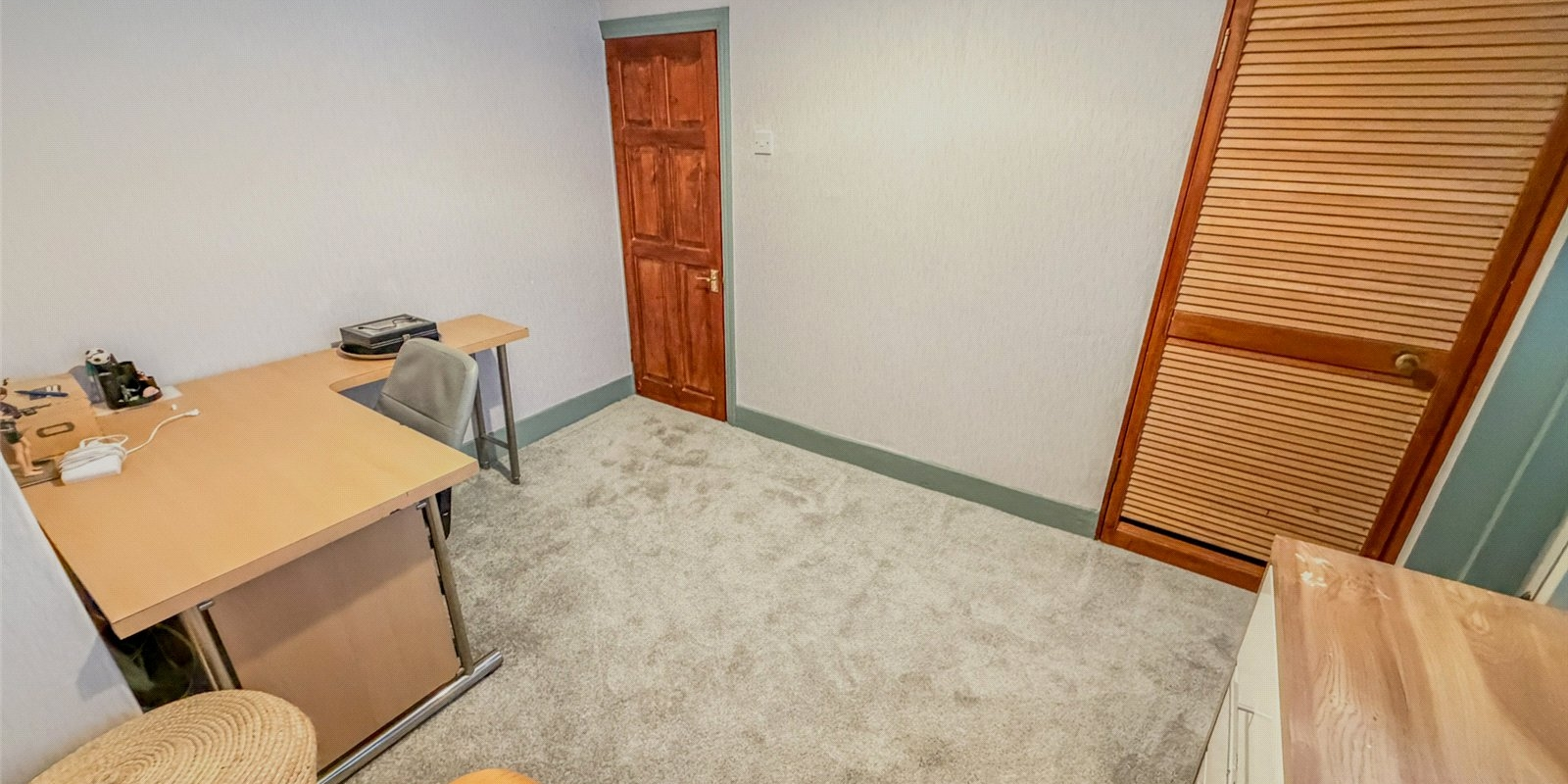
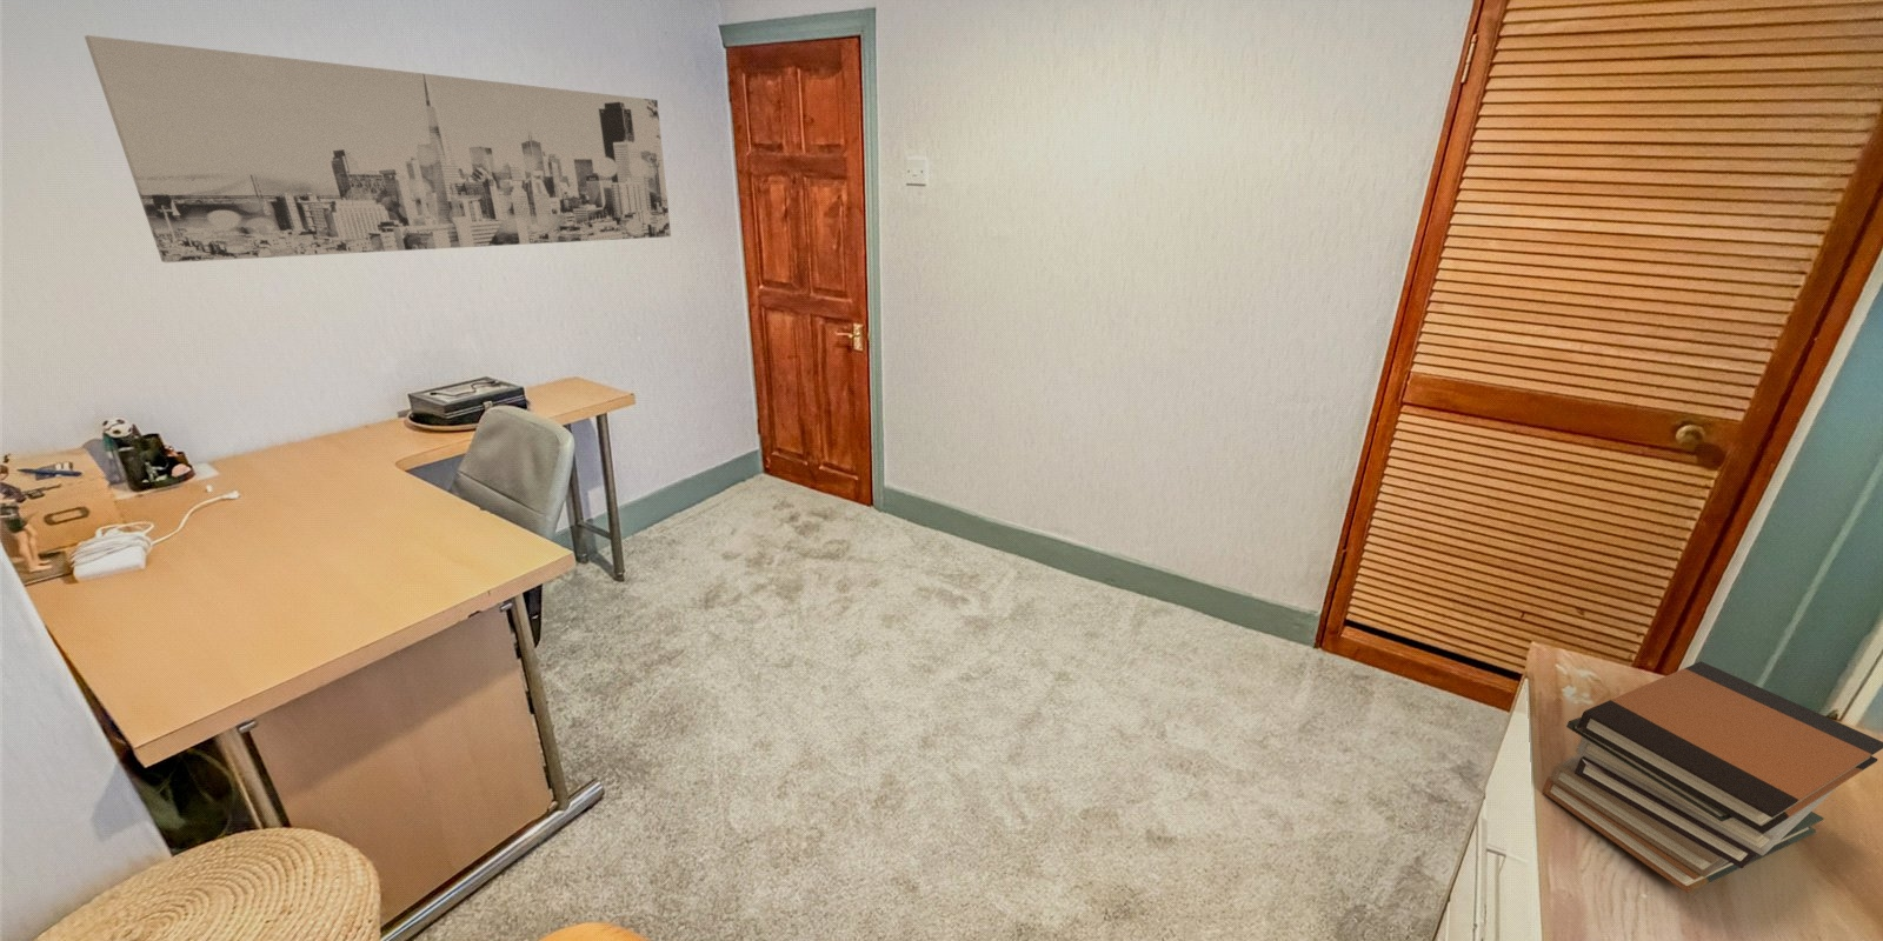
+ wall art (459, 163)
+ book stack (1703, 769)
